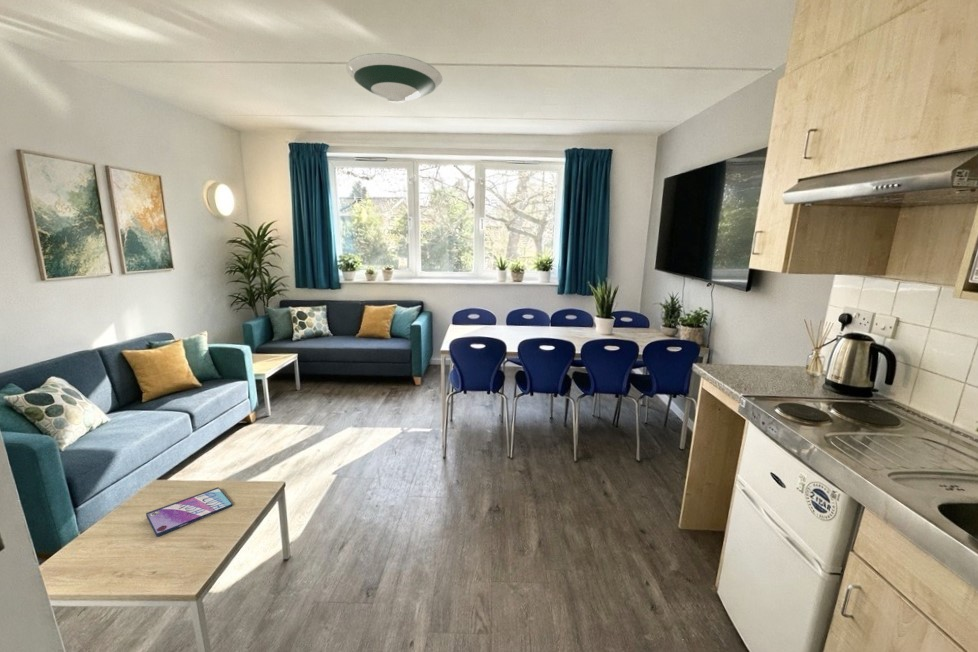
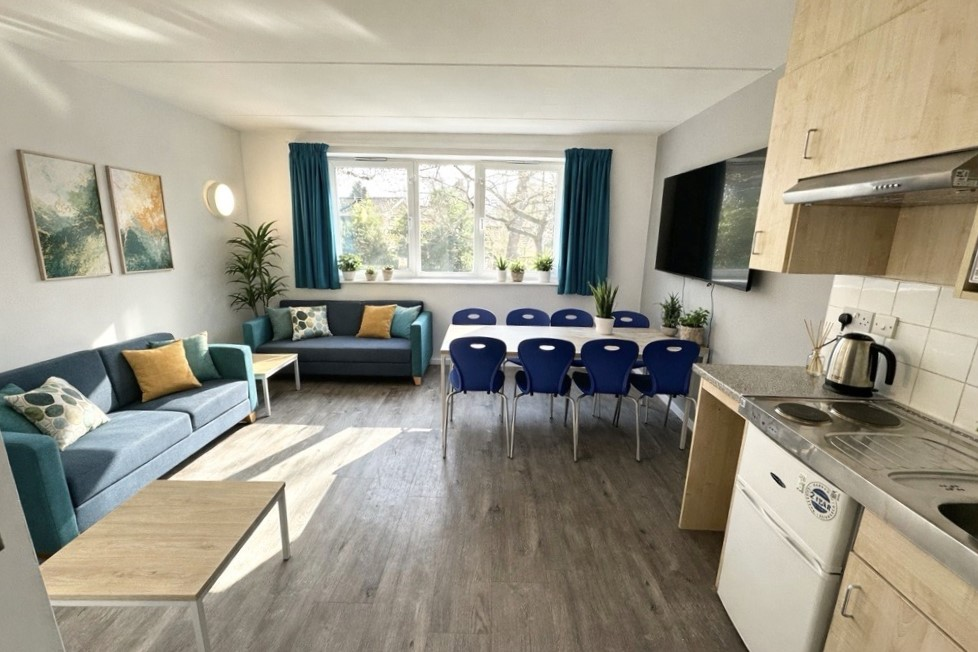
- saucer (395, 87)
- video game case (190, 509)
